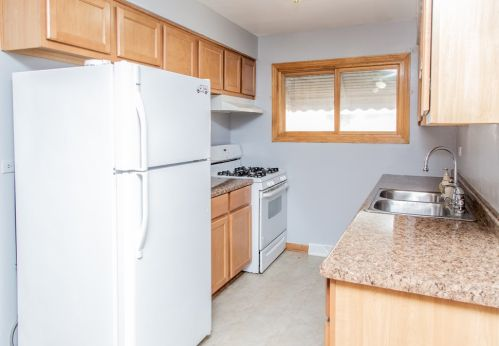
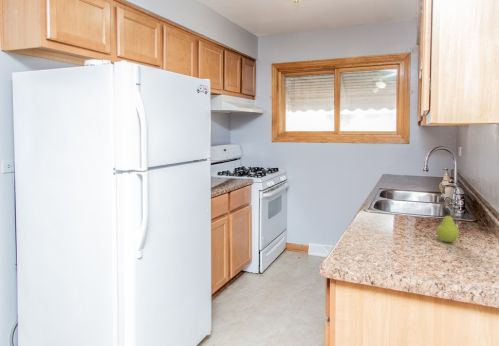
+ fruit (447, 226)
